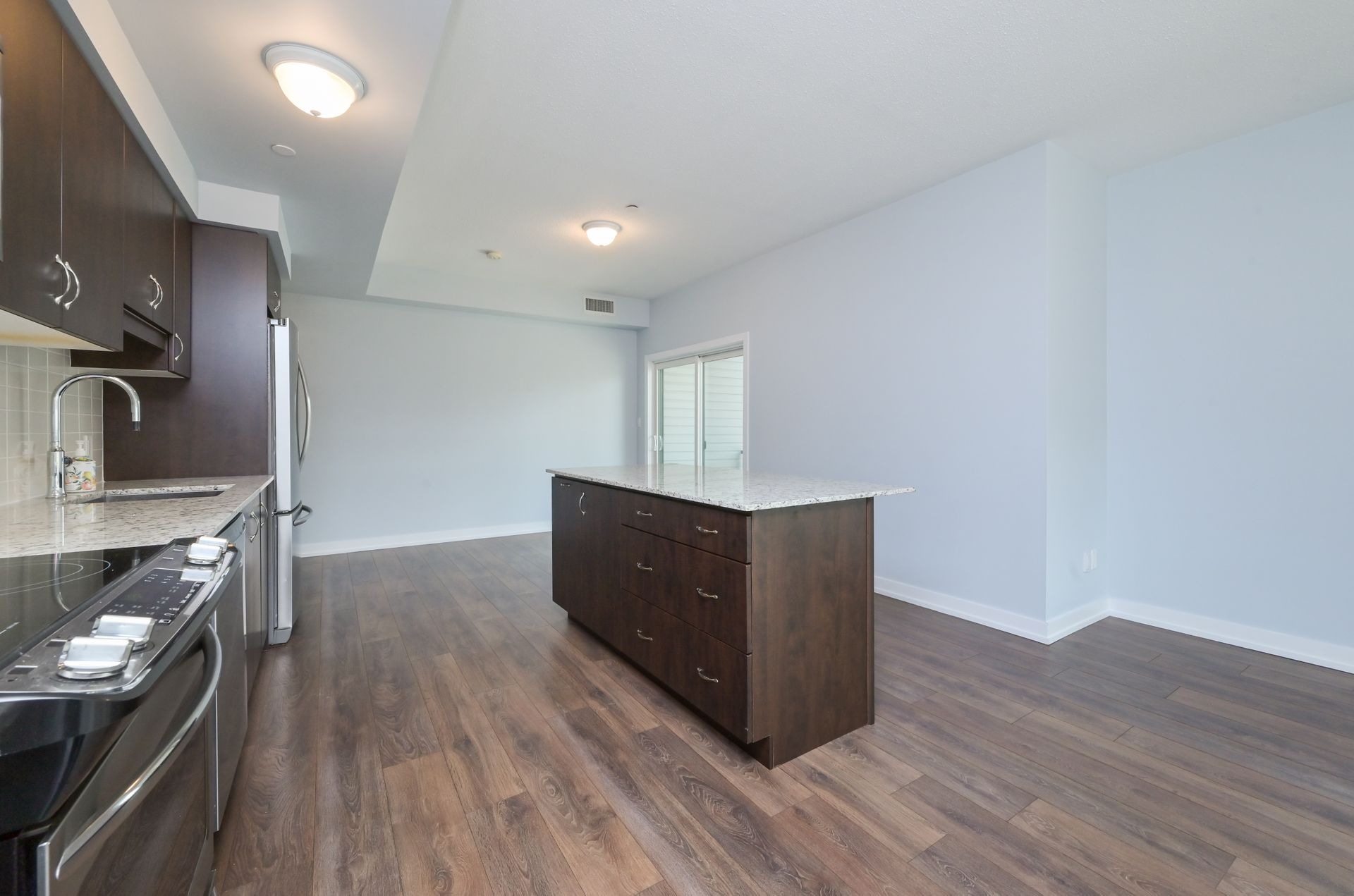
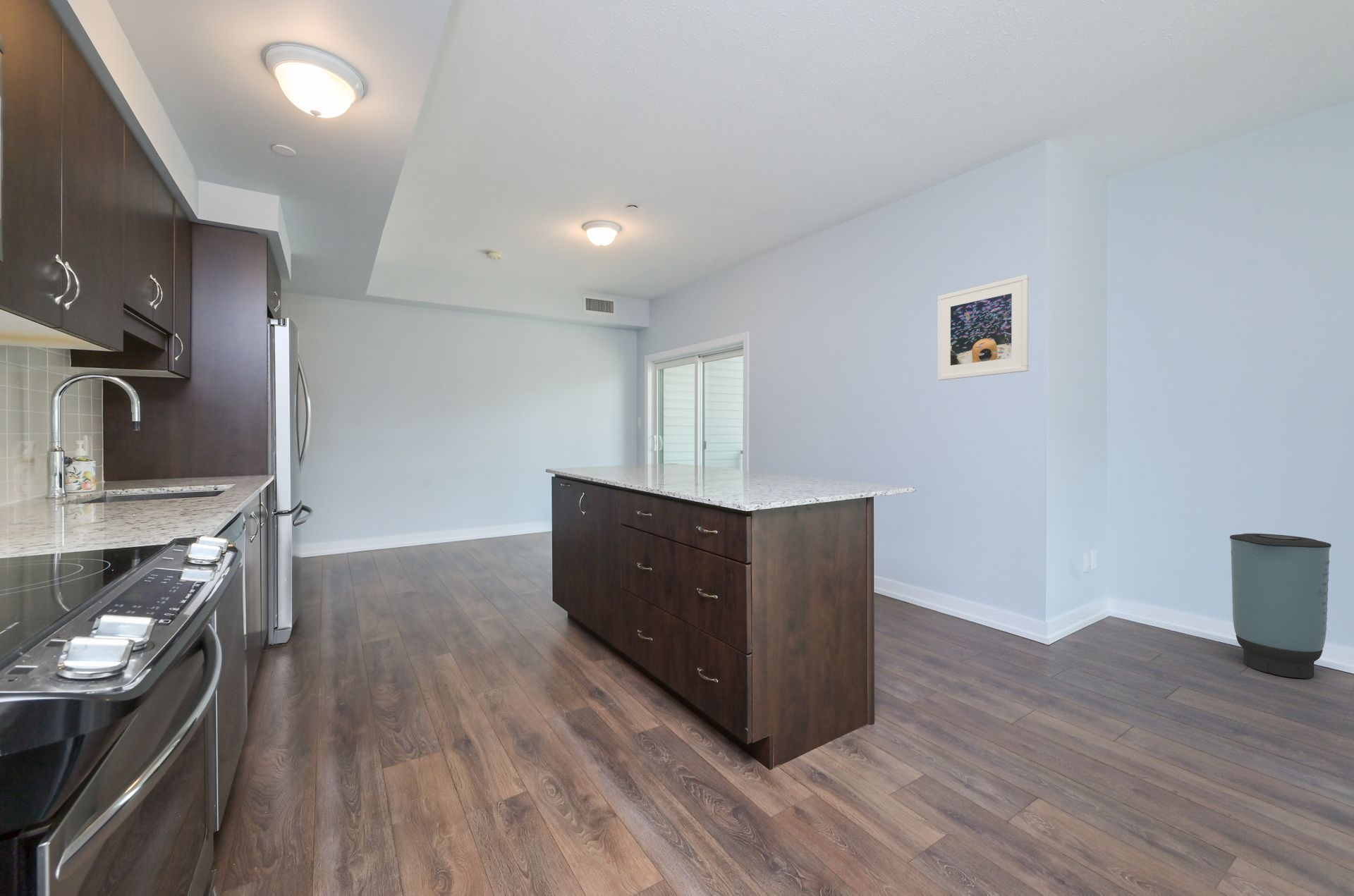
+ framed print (980, 331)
+ trash can (1279, 601)
